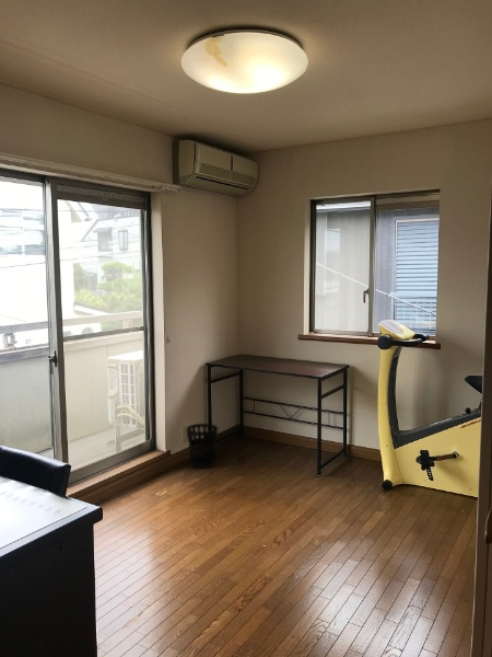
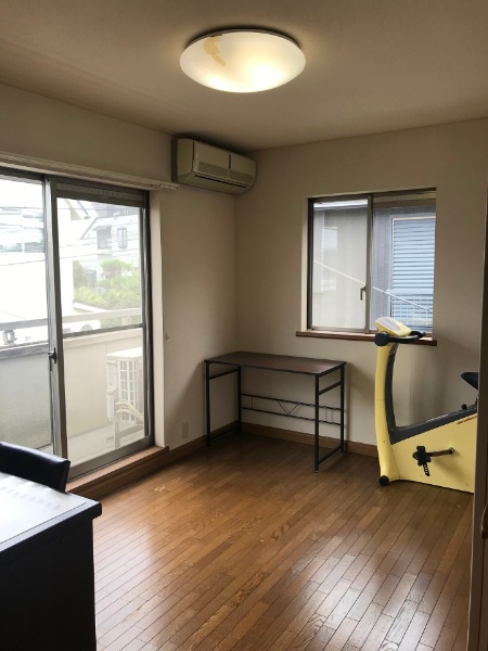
- wastebasket (202, 446)
